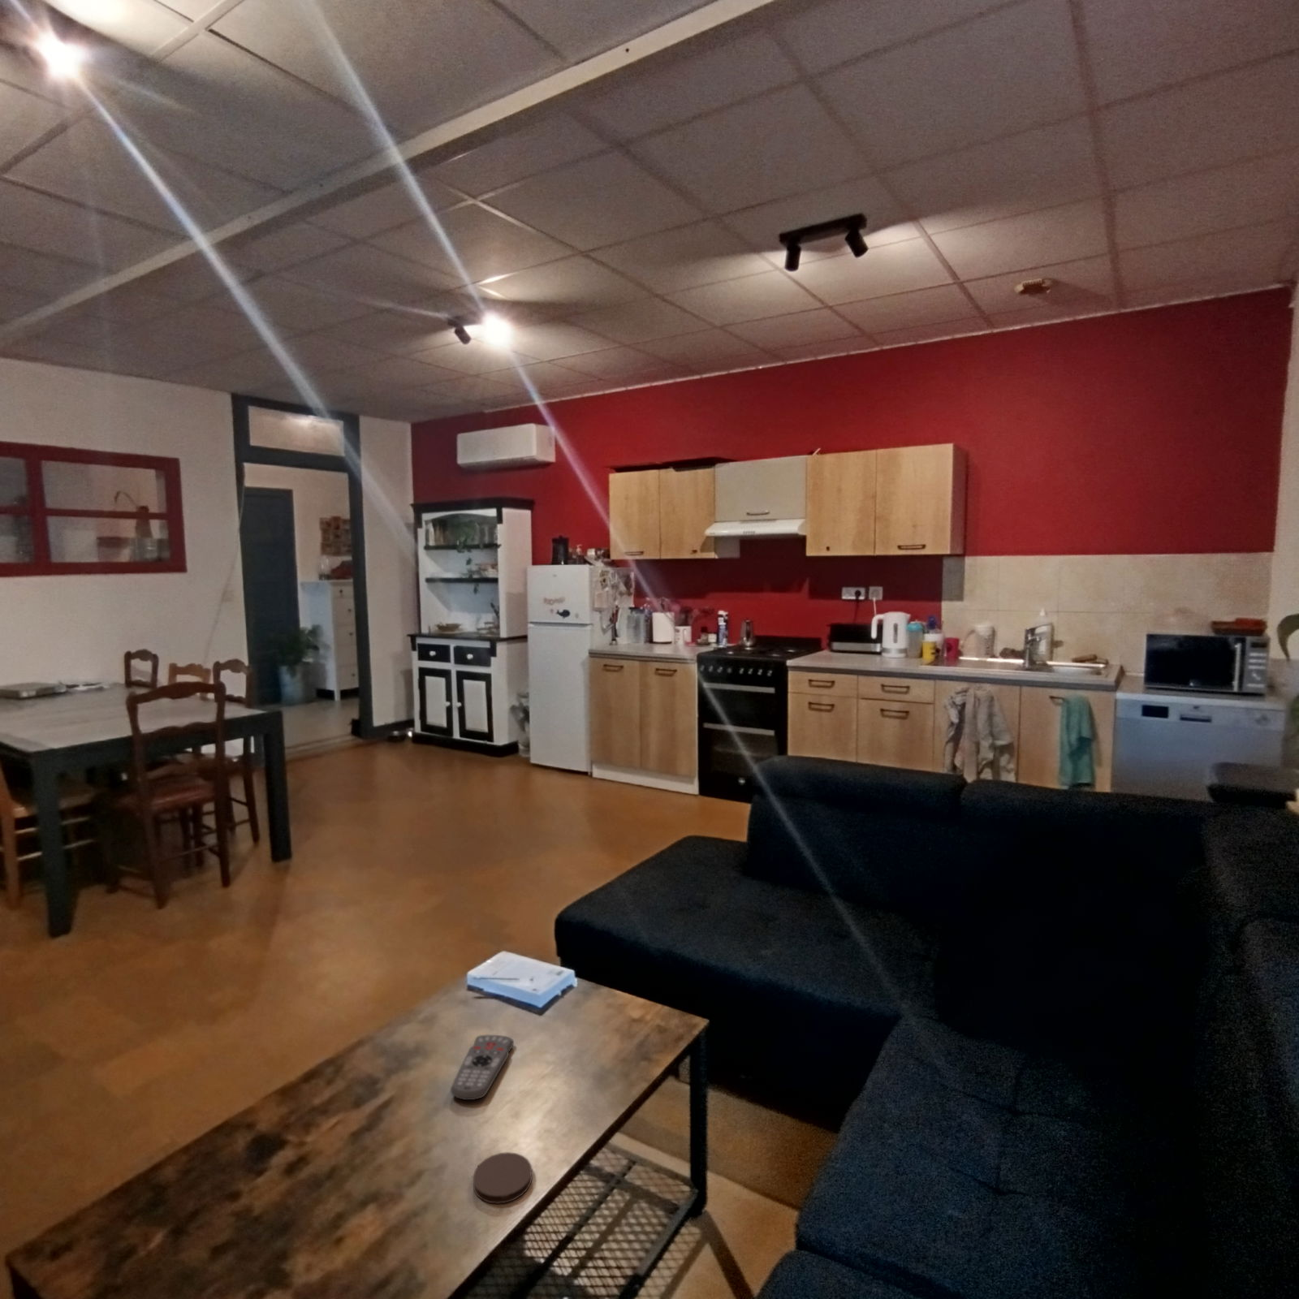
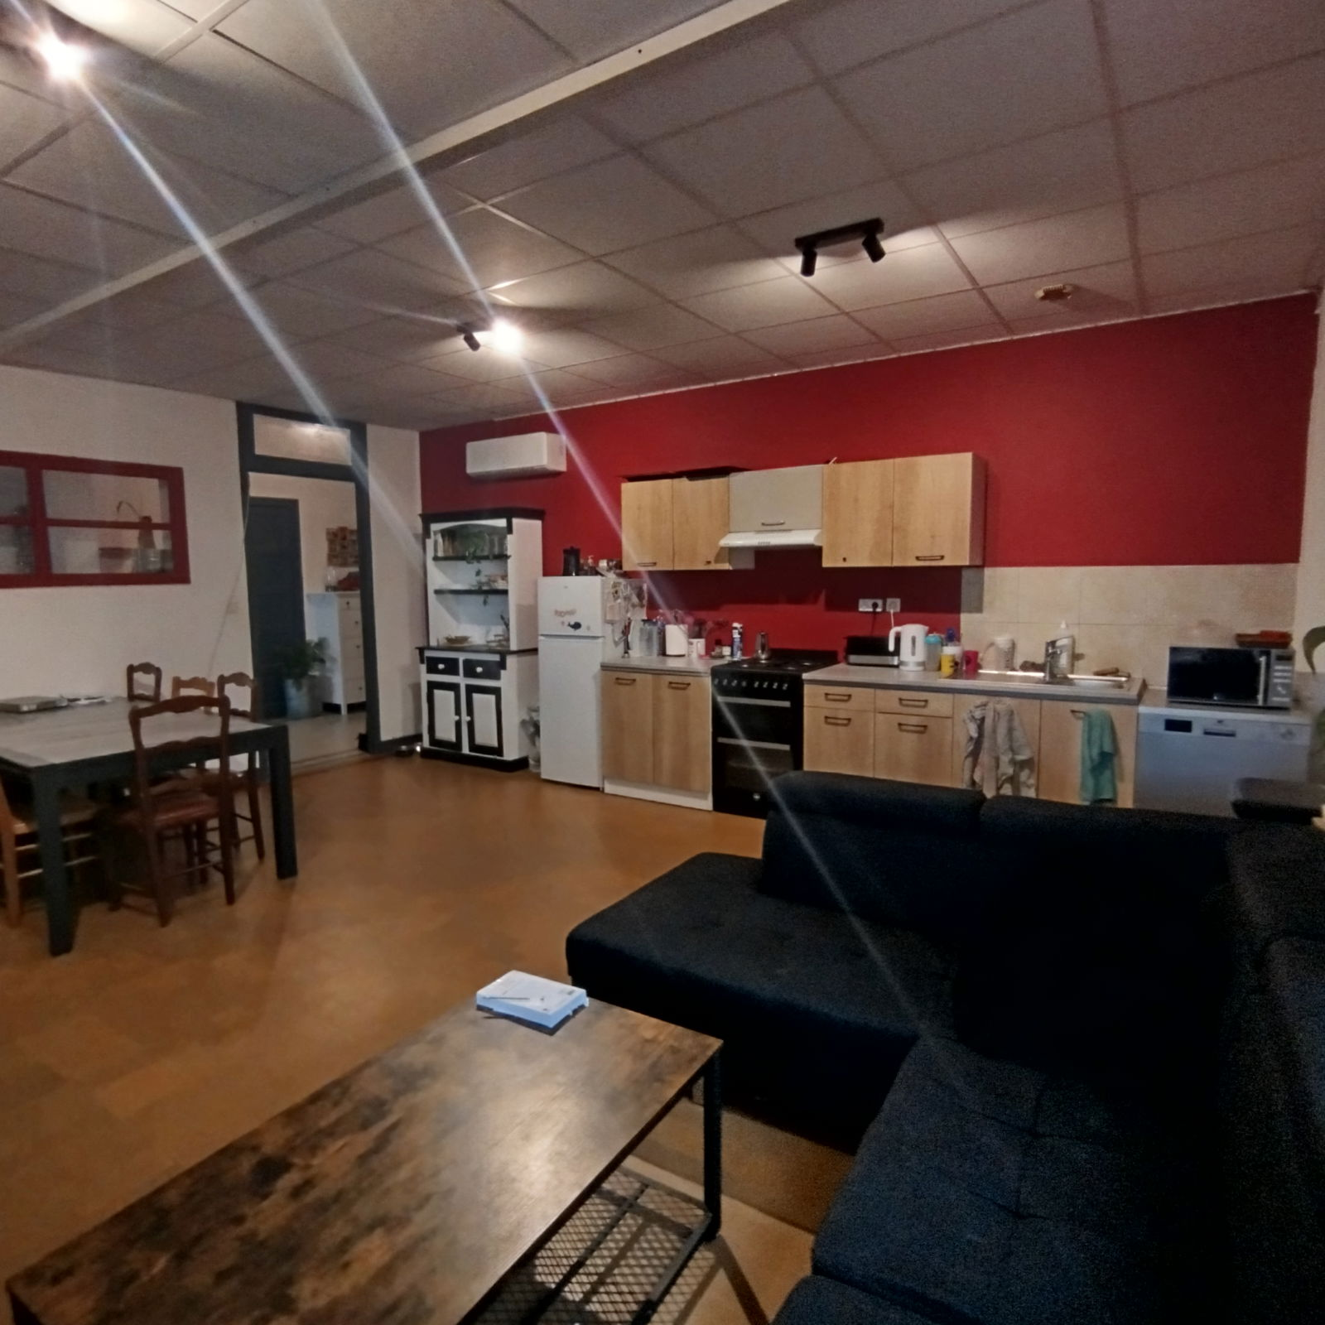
- coaster (502, 1176)
- remote control (482, 1066)
